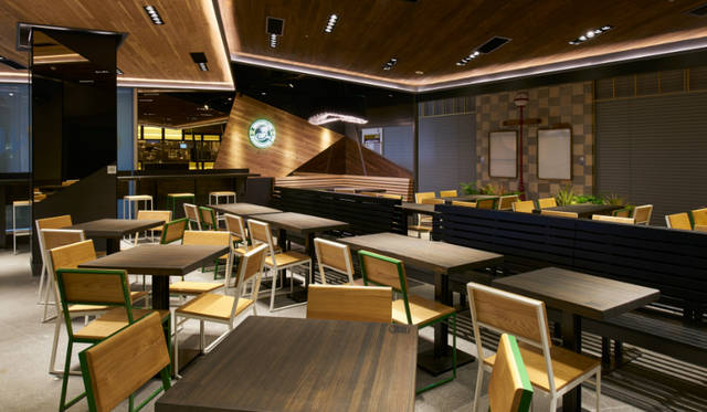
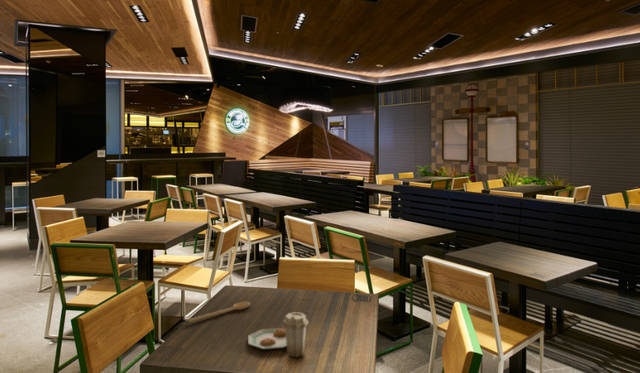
+ spoon (220, 311)
+ plate (277, 328)
